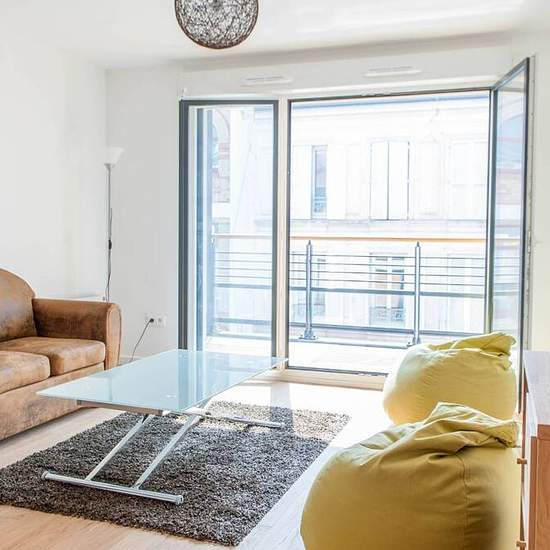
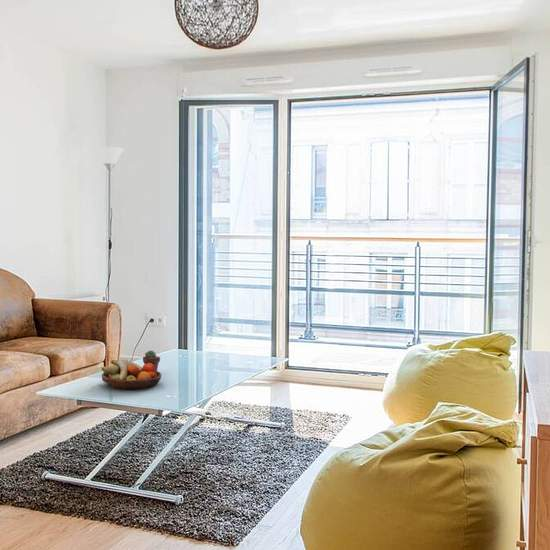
+ fruit bowl (131, 372)
+ potted succulent (151, 361)
